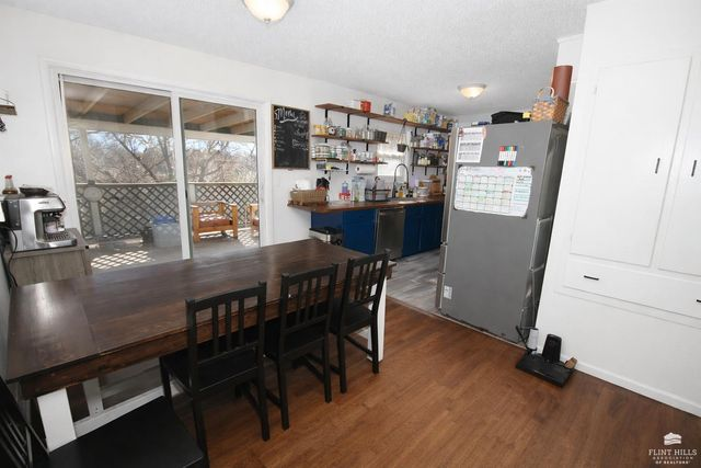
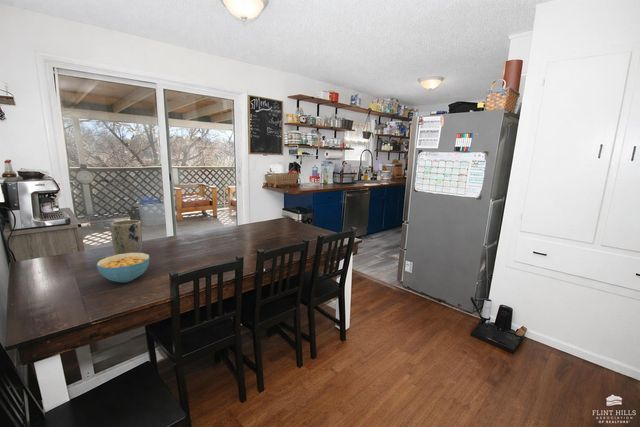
+ cereal bowl (125, 269)
+ plant pot (127, 240)
